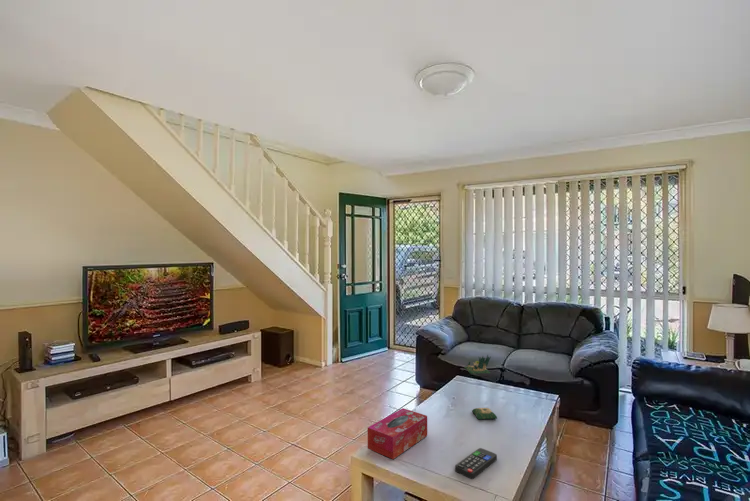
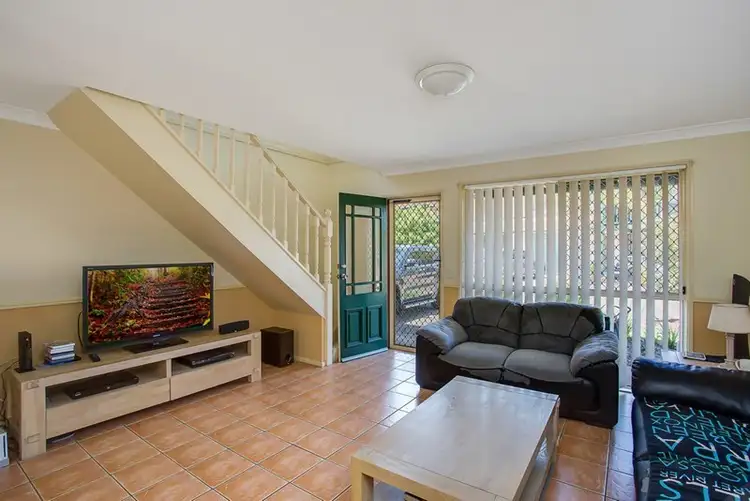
- remote control (476, 462)
- tissue box (398, 431)
- plant (476, 373)
